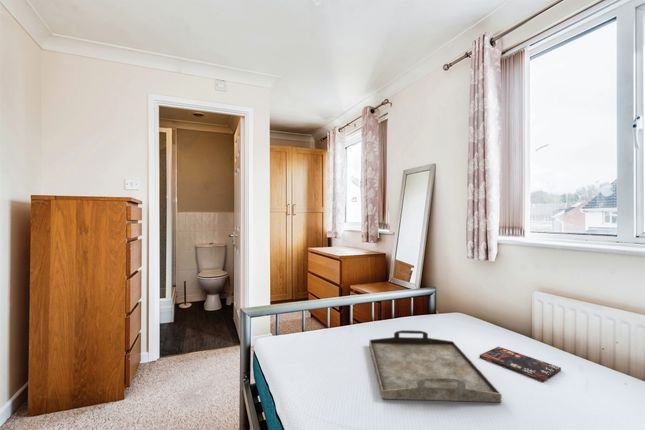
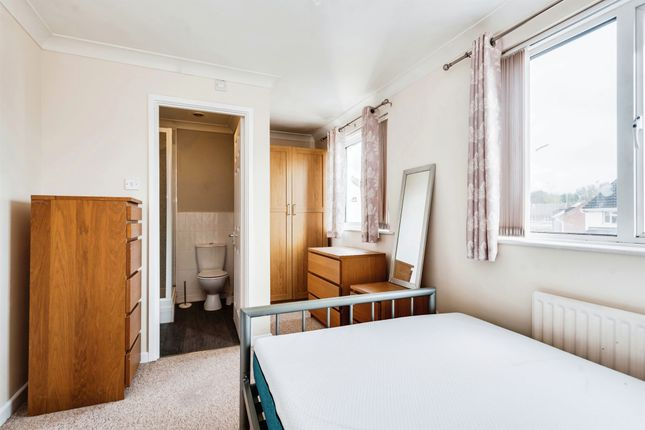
- serving tray (423, 359)
- book (518, 362)
